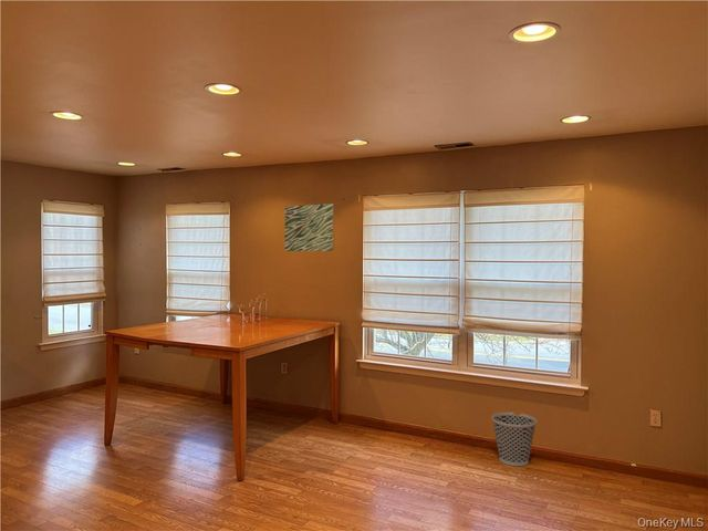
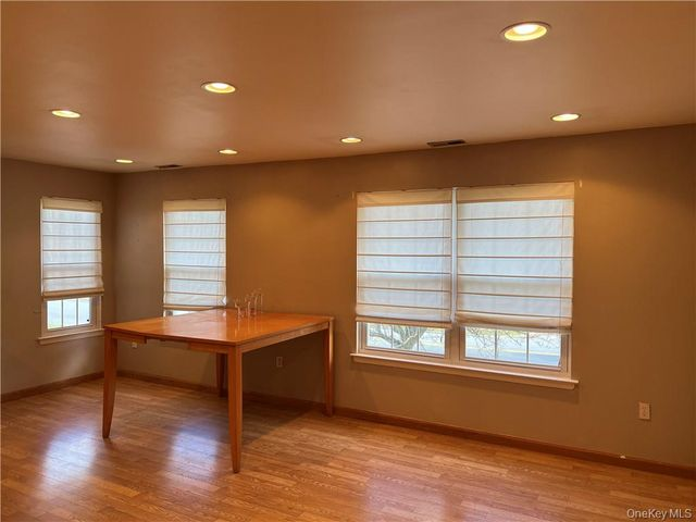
- wastebasket (513, 439)
- wall art (308, 228)
